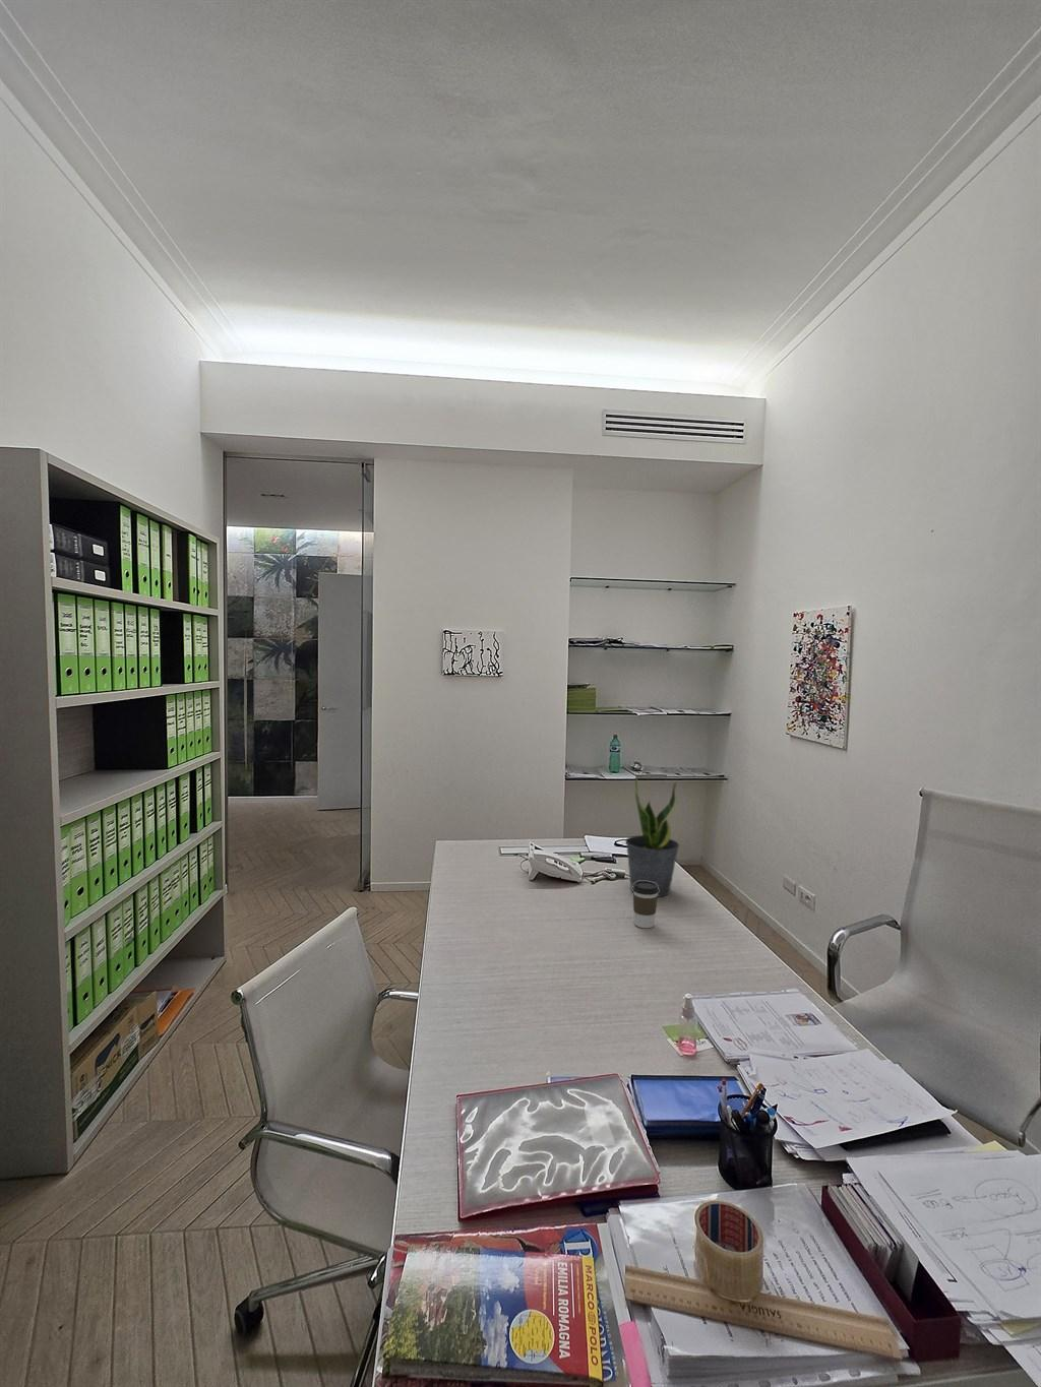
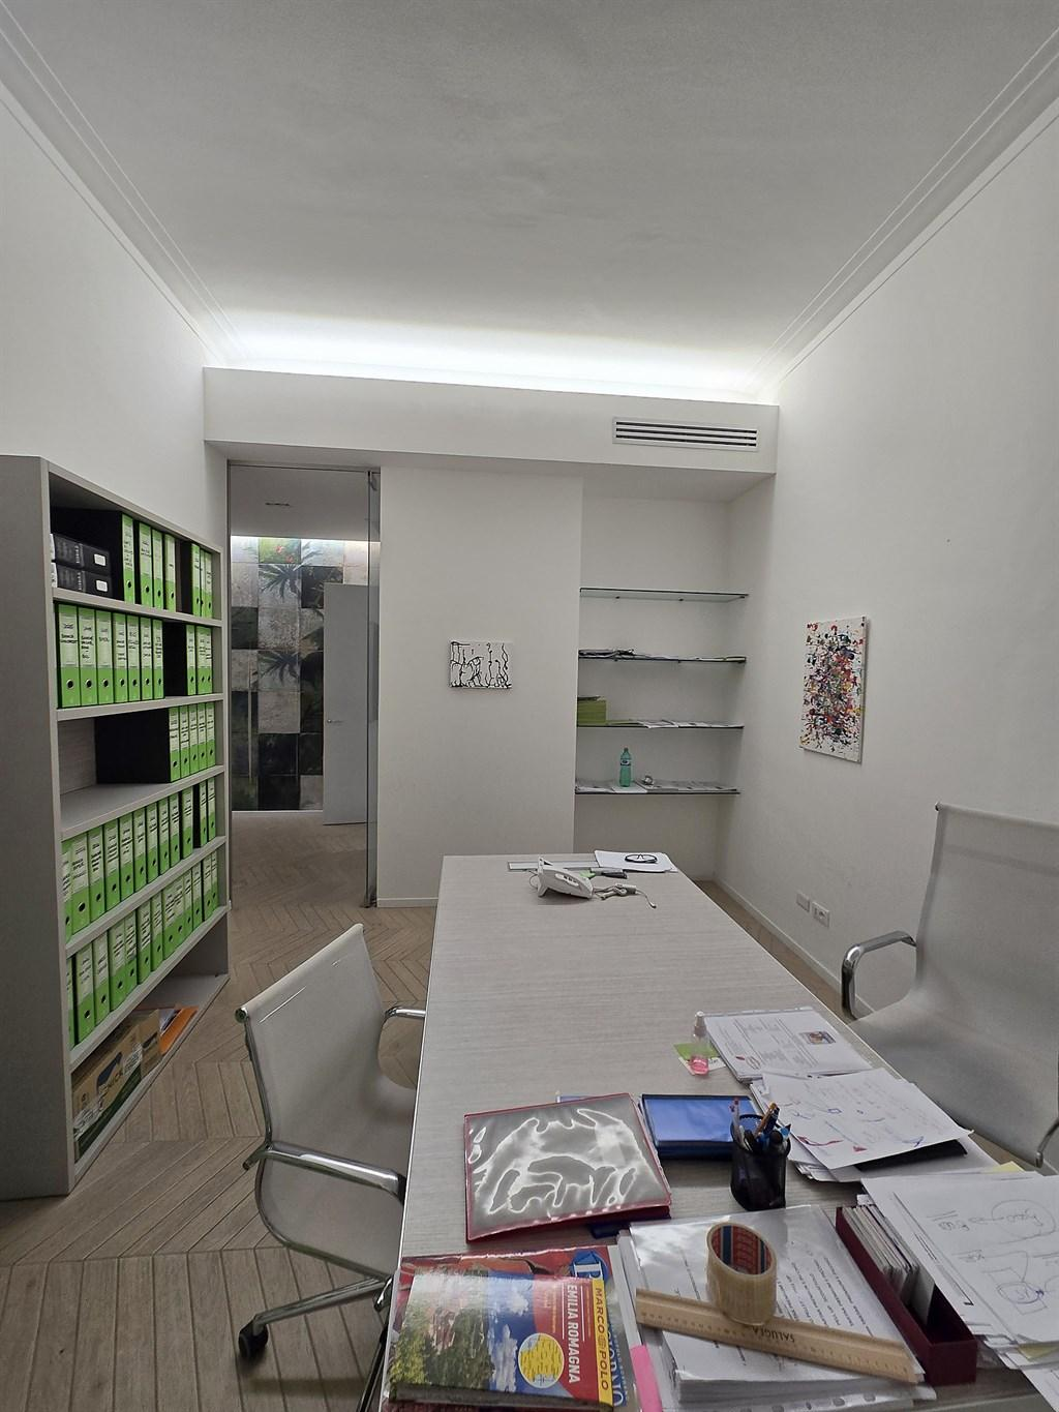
- coffee cup (644, 904)
- potted plant (652, 831)
